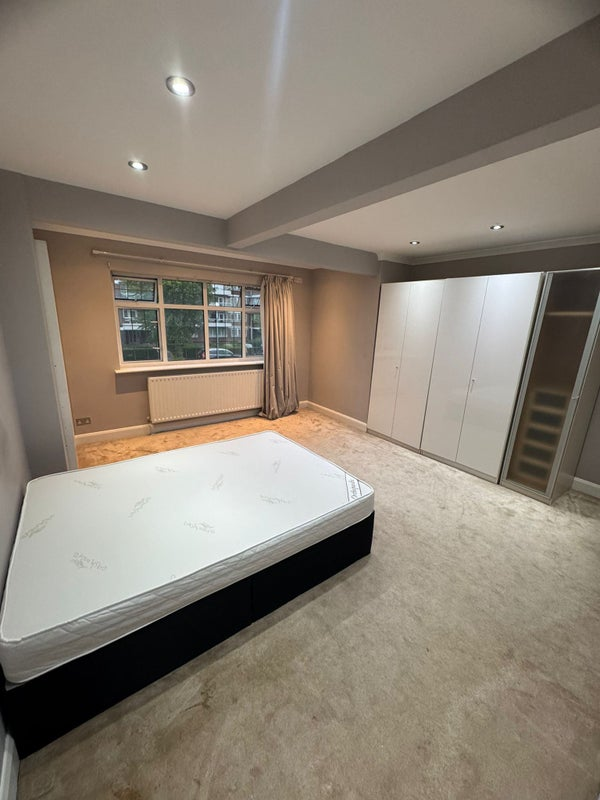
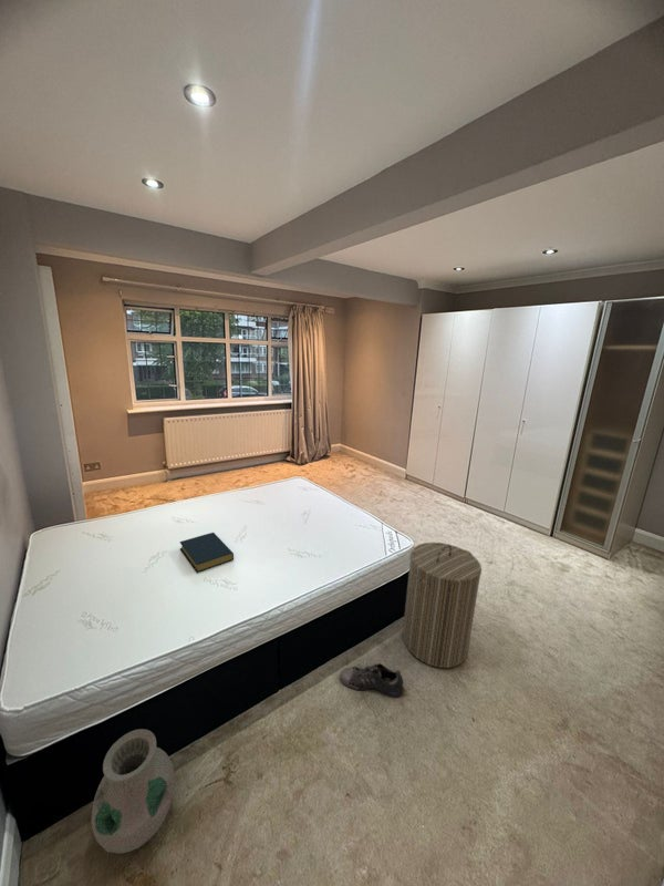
+ hardback book (206, 550)
+ laundry hamper (439, 595)
+ vase (134, 789)
+ shoe (372, 672)
